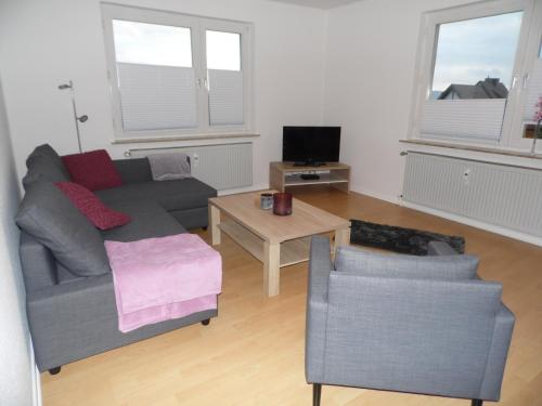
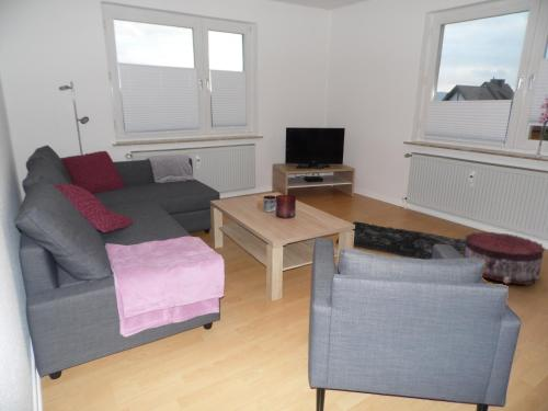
+ pouf (502, 254)
